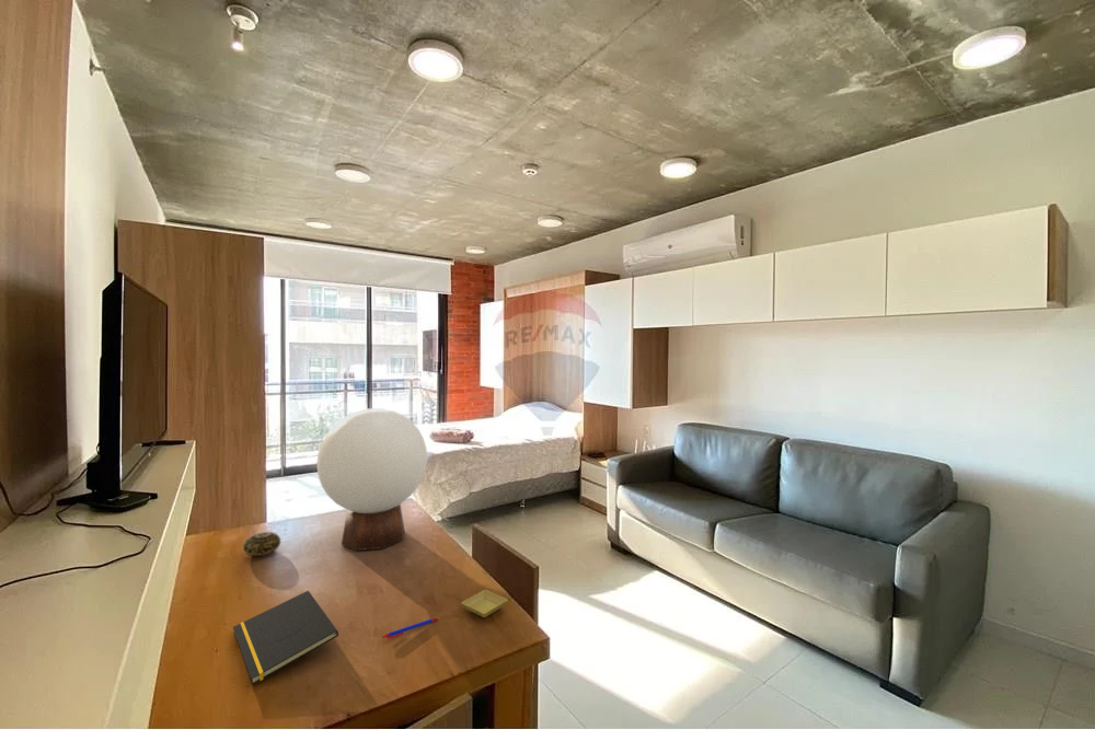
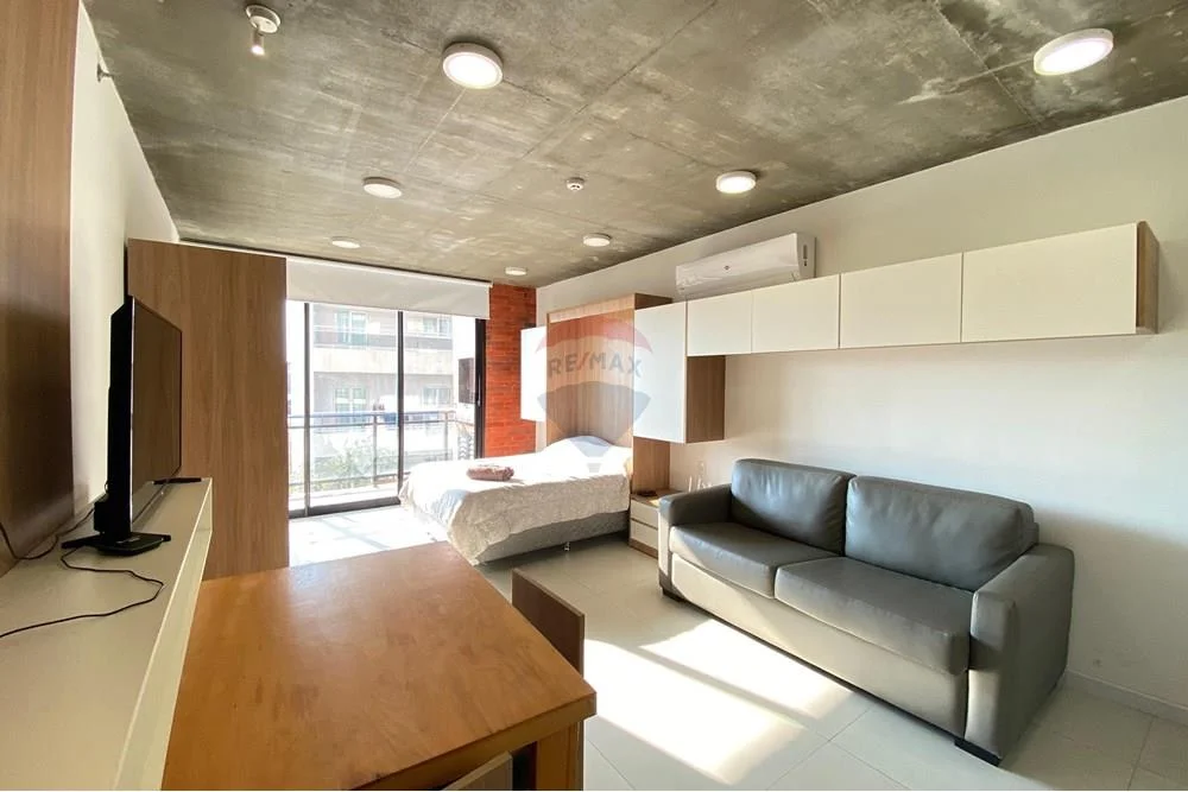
- notepad (284, 630)
- table lamp (373, 473)
- decorative ball (262, 543)
- saucer (484, 604)
- pen (412, 626)
